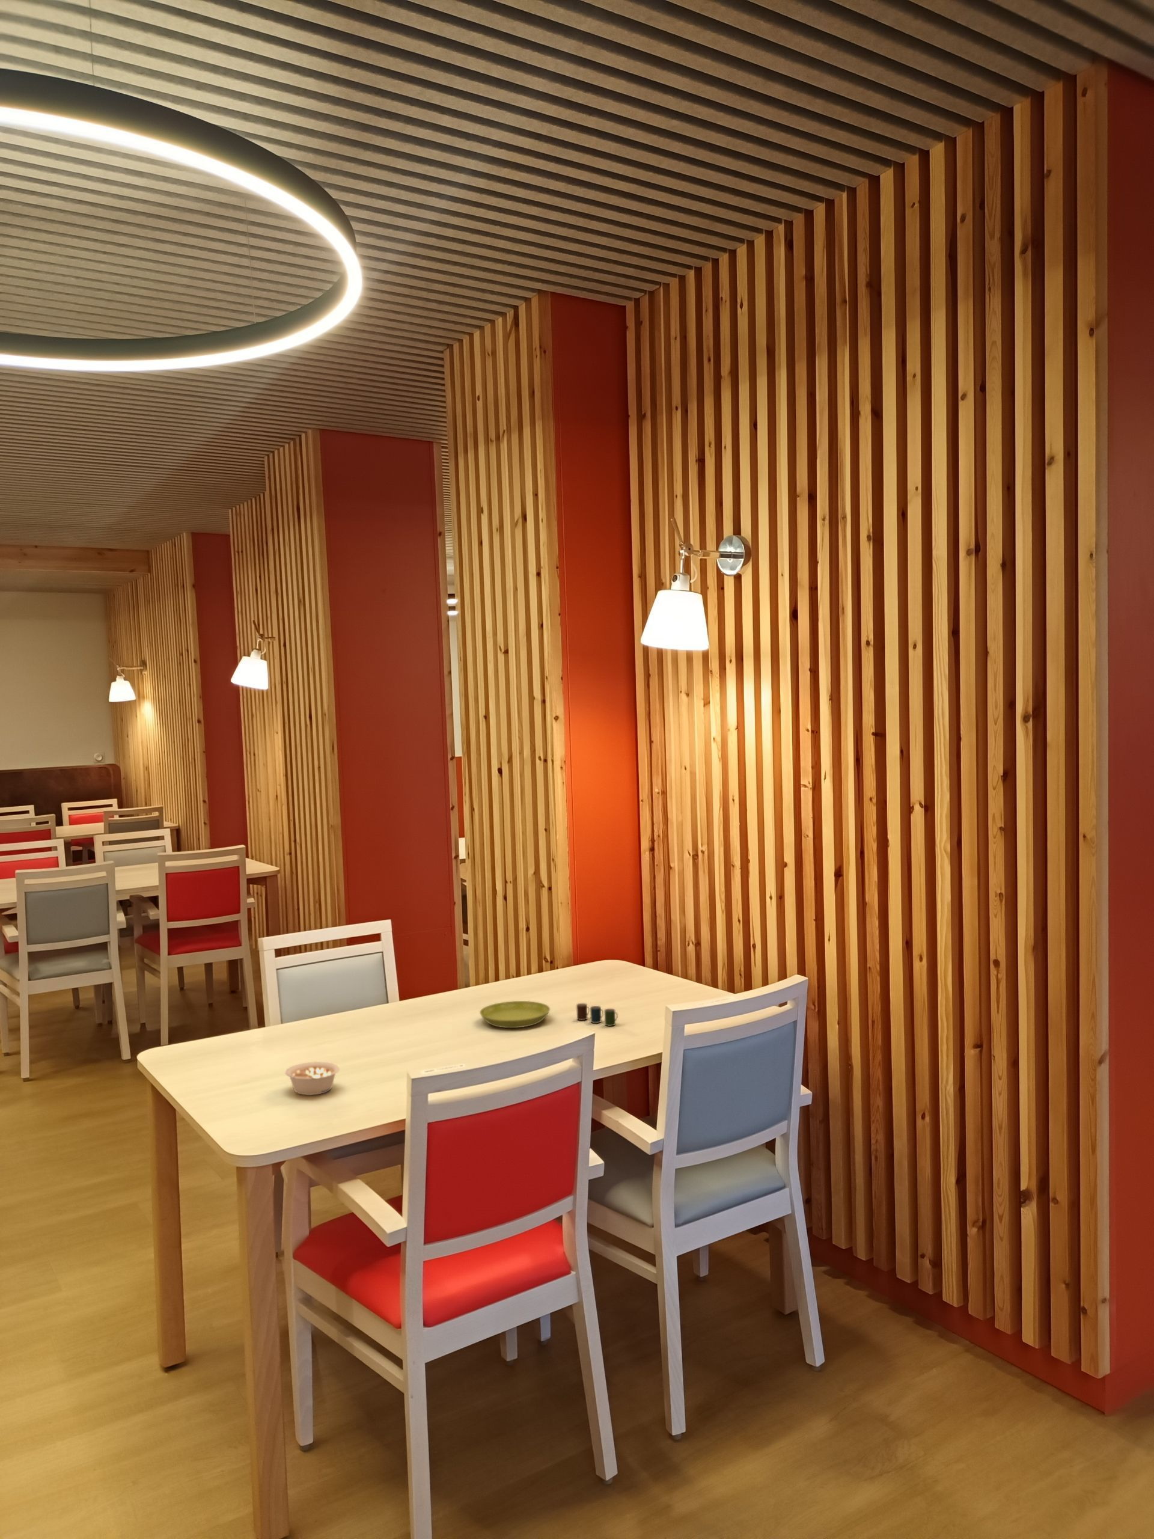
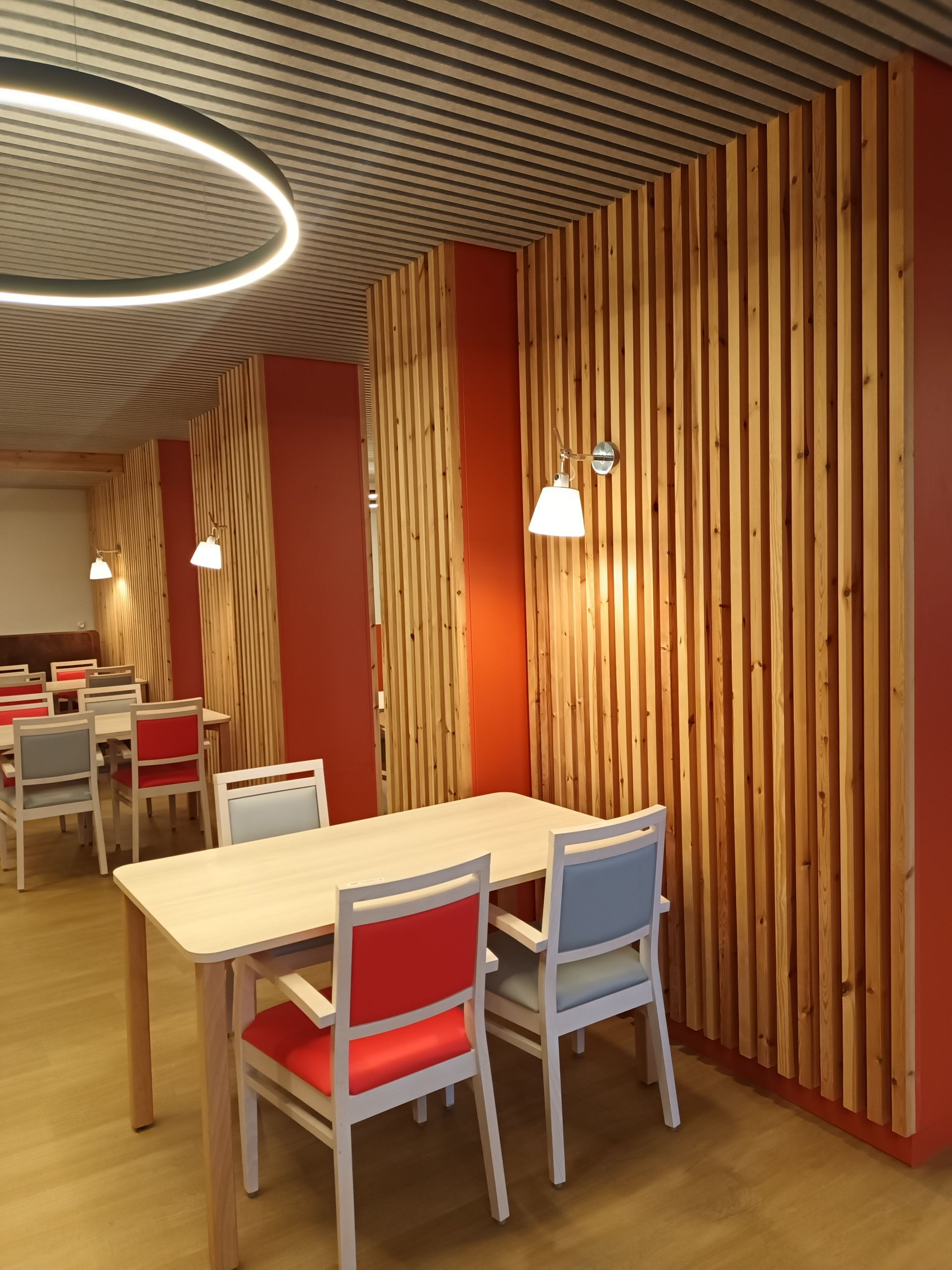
- legume (314, 1077)
- saucer (515, 1014)
- cup (596, 1009)
